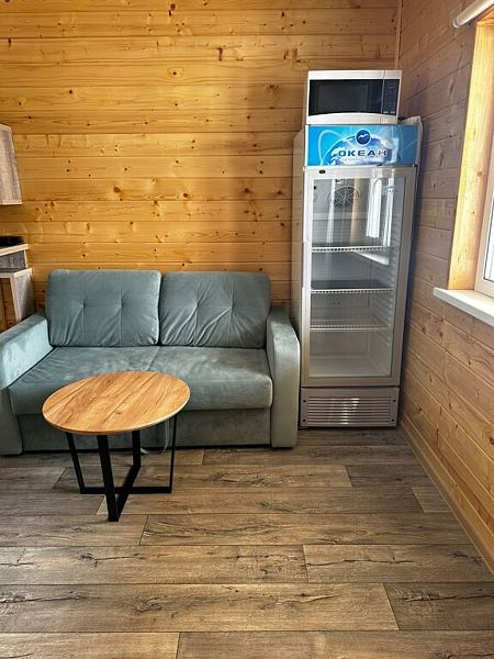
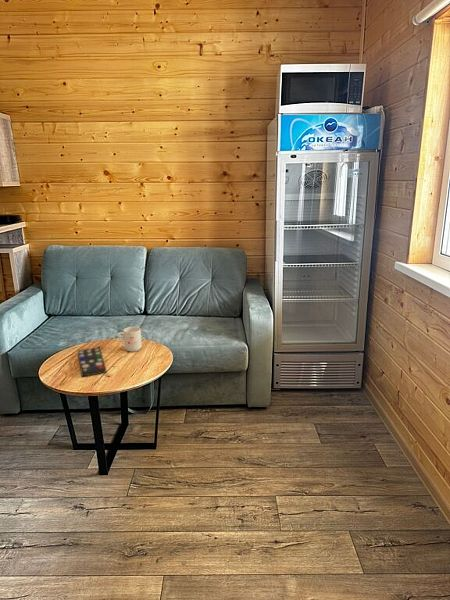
+ mug (129, 339)
+ remote control (91, 360)
